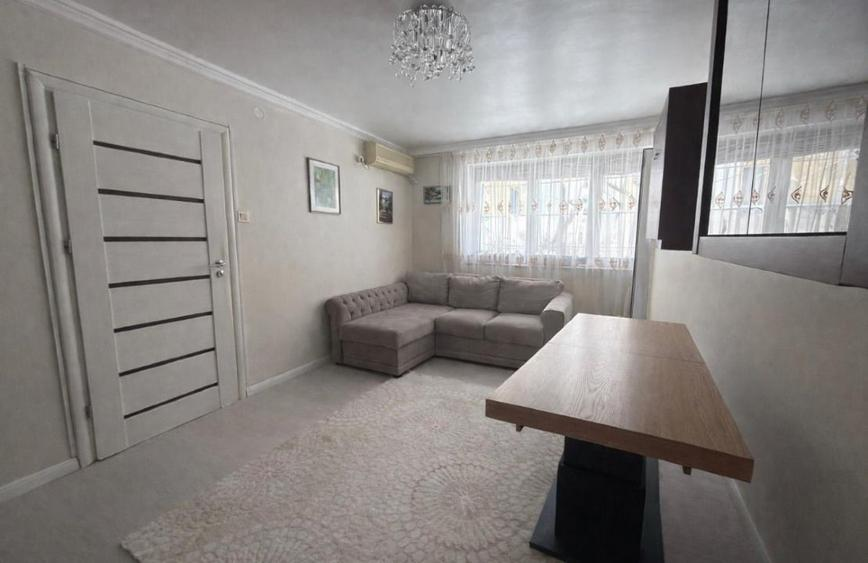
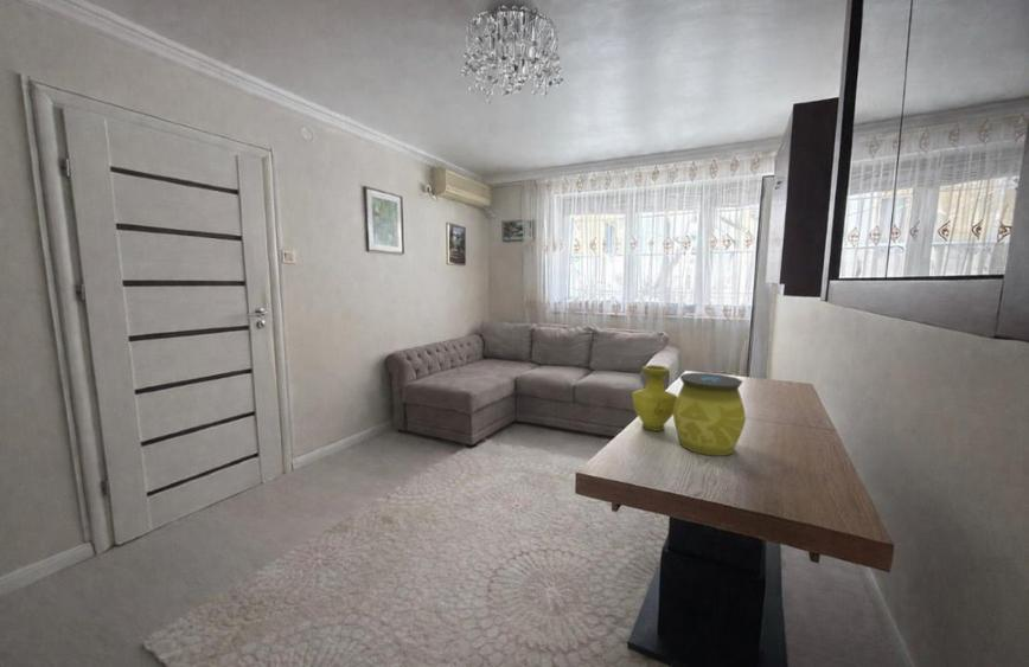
+ decorative vase (682, 405)
